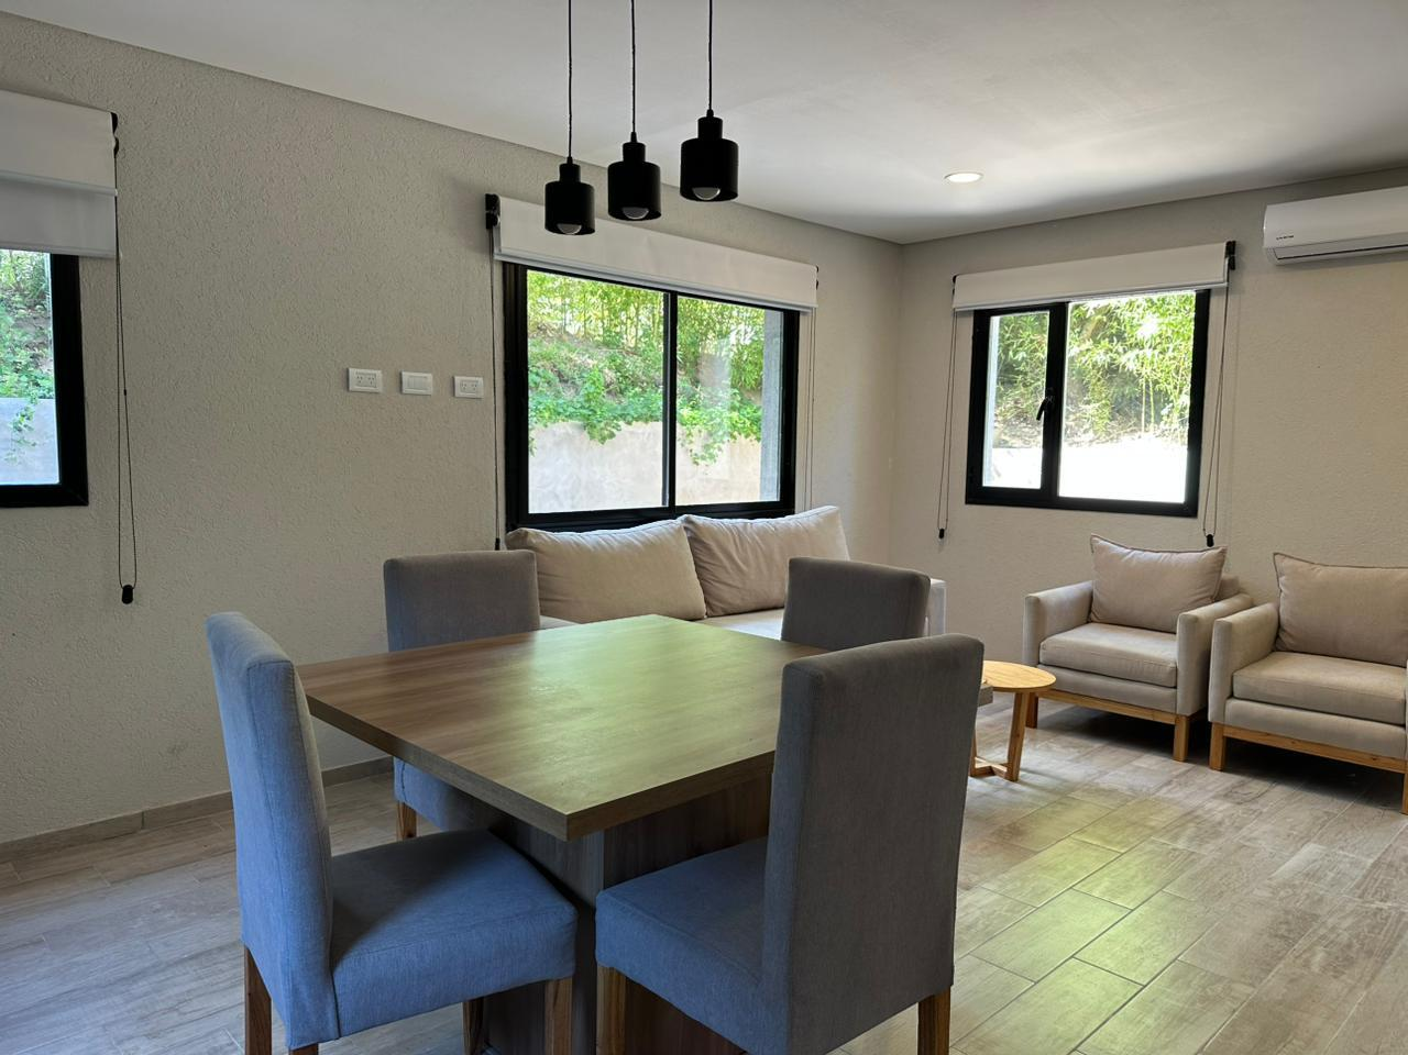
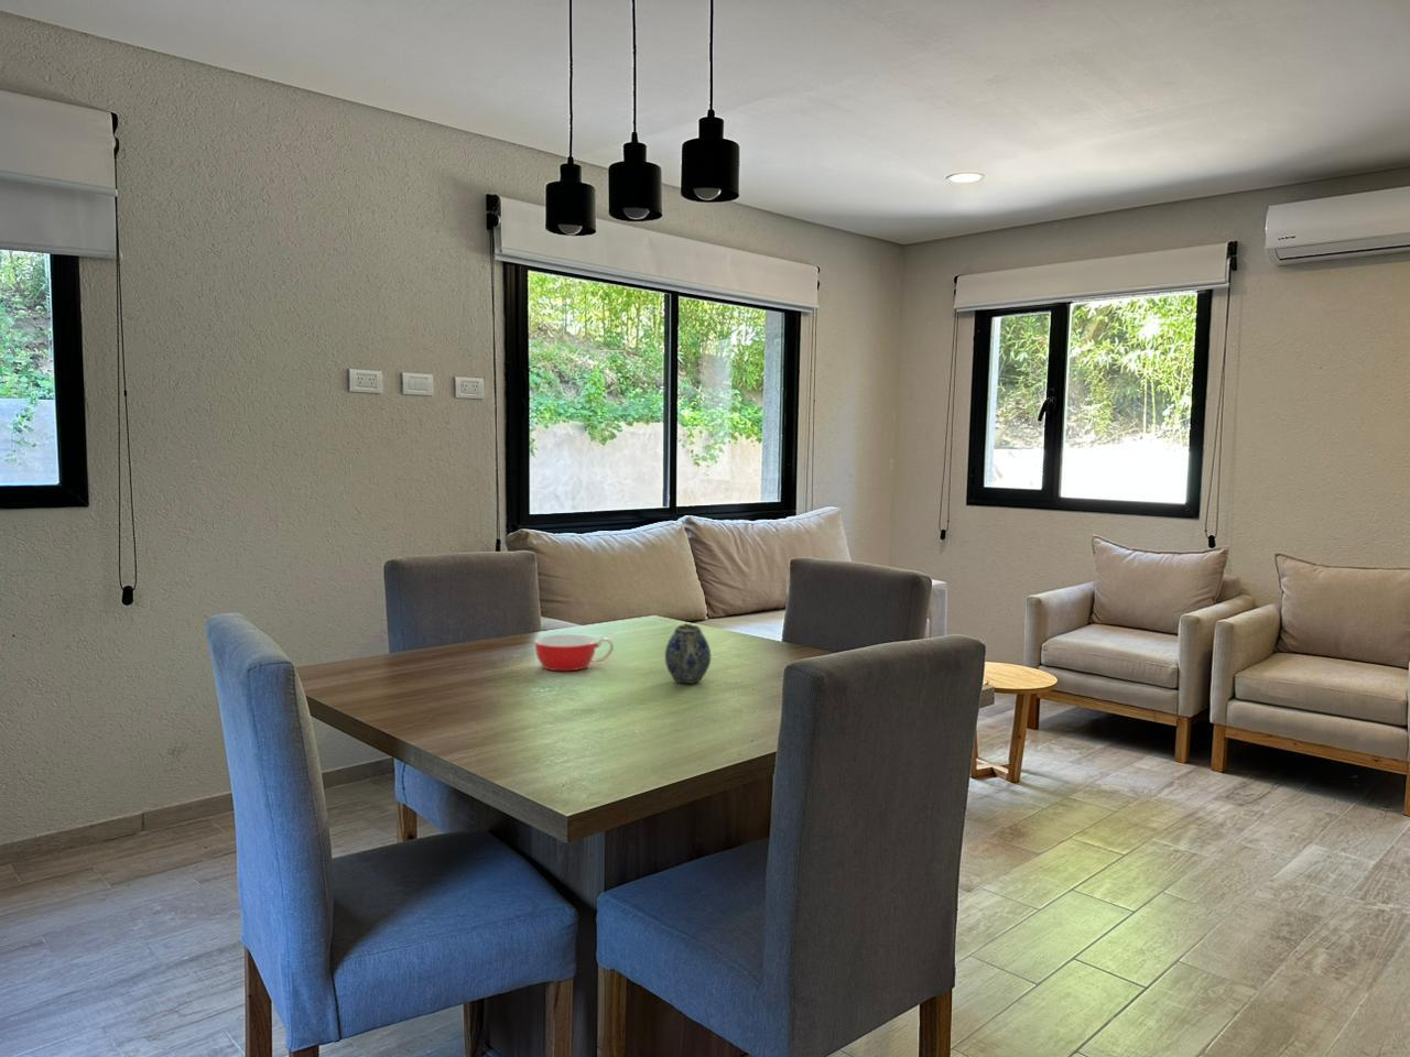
+ teapot (687, 652)
+ bowl (574, 652)
